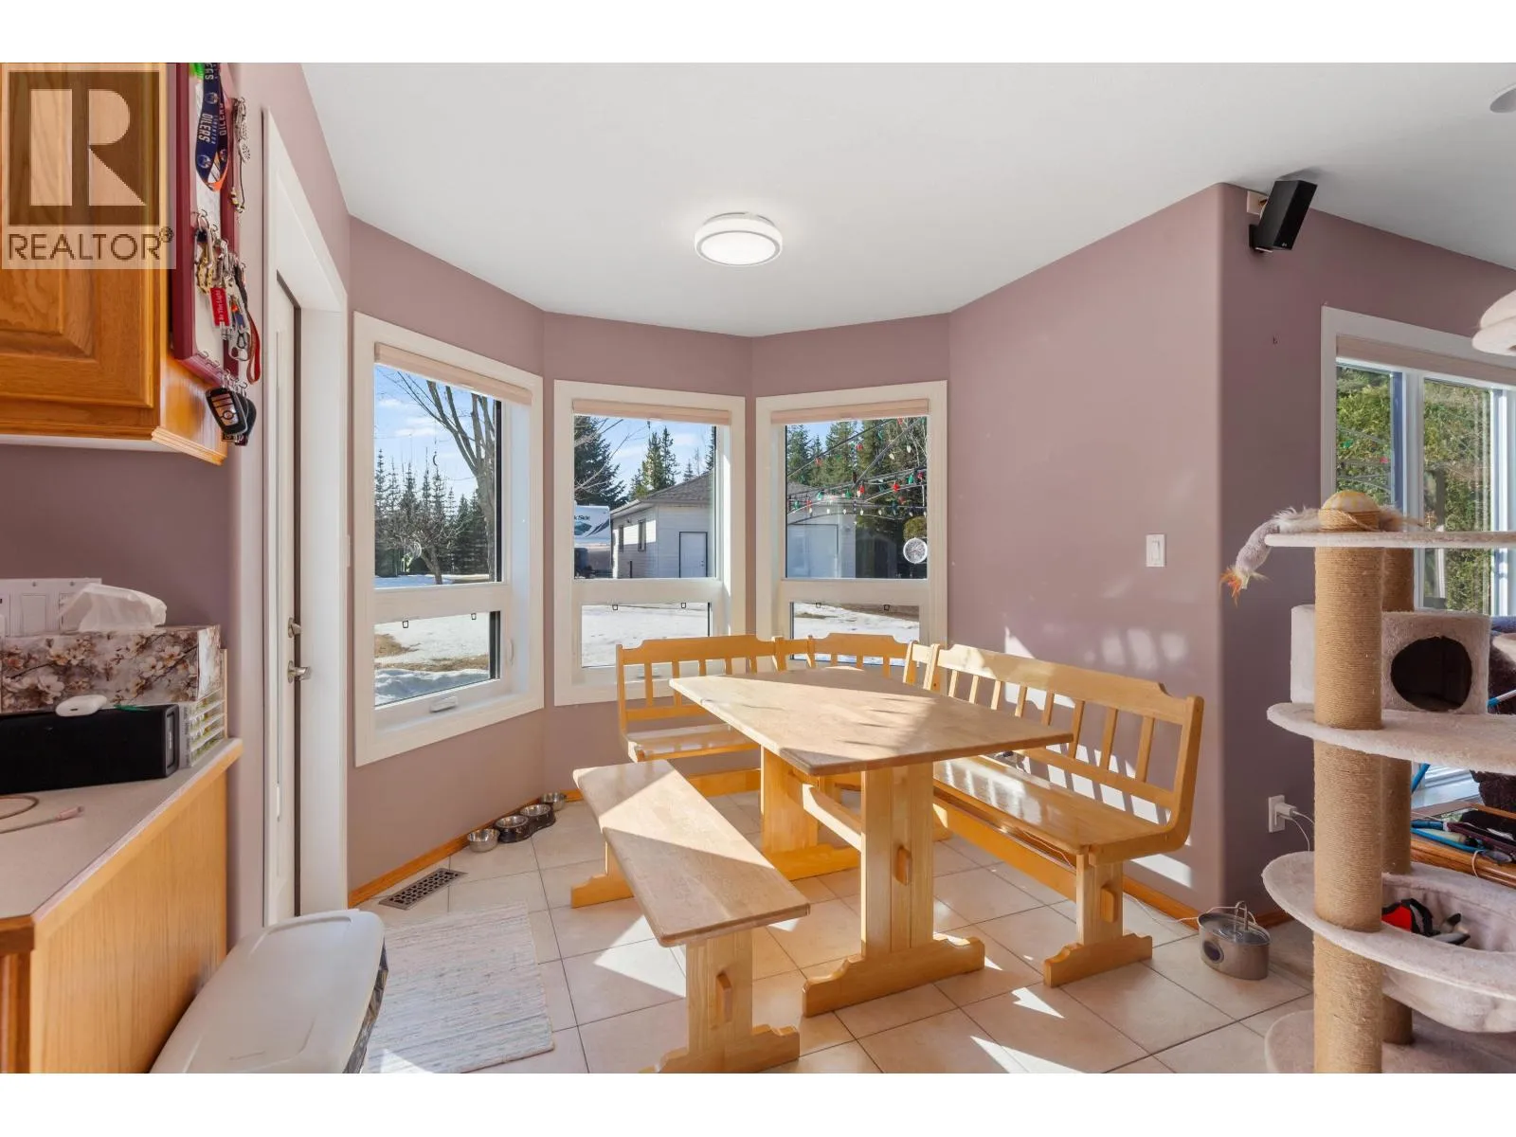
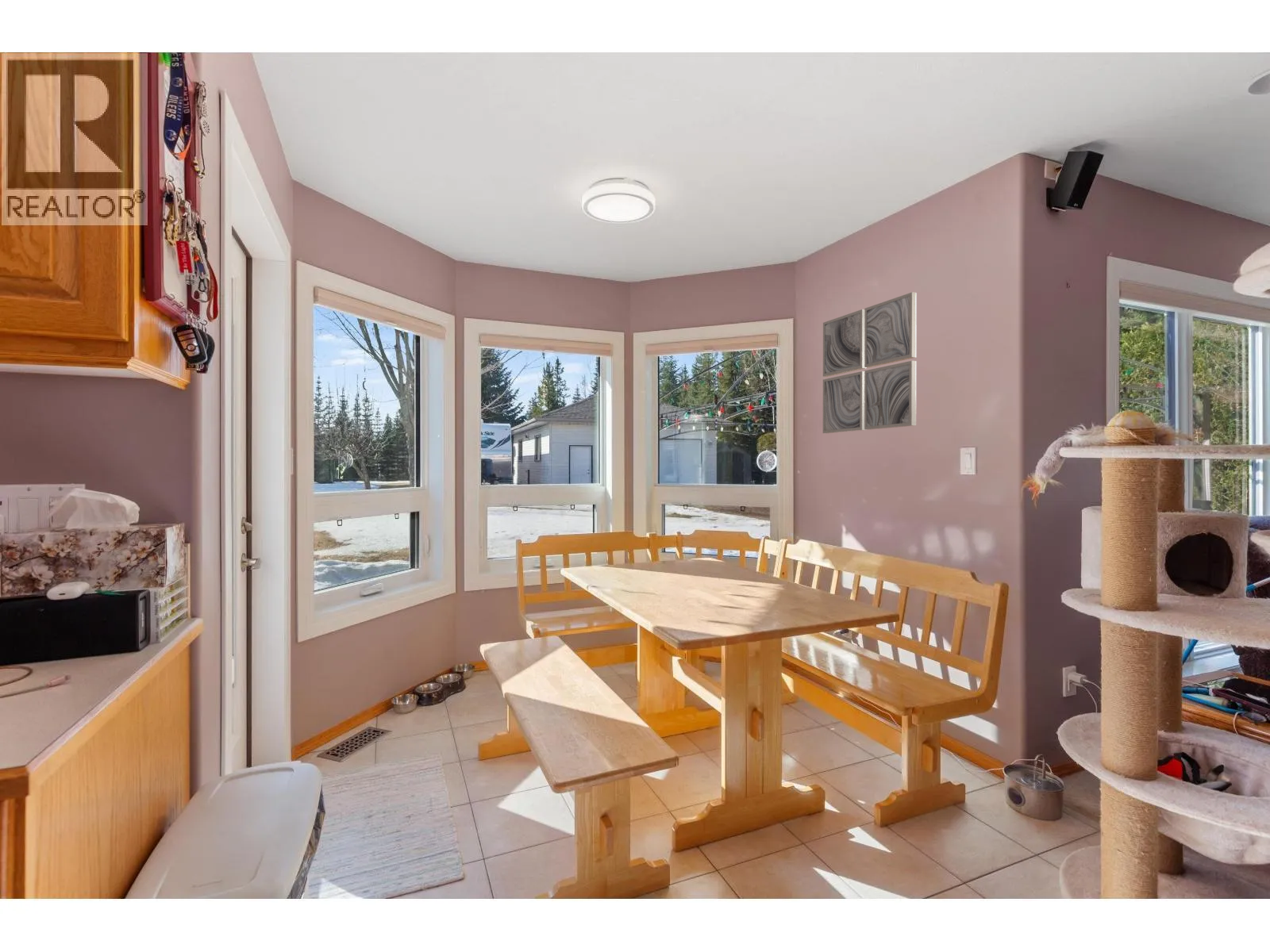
+ wall art (864, 368)
